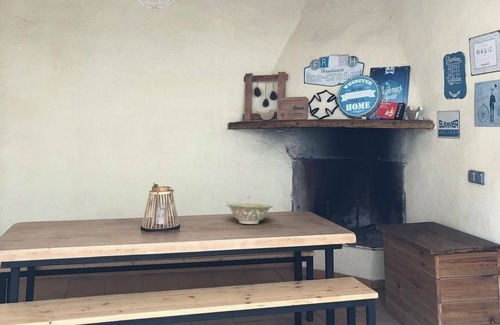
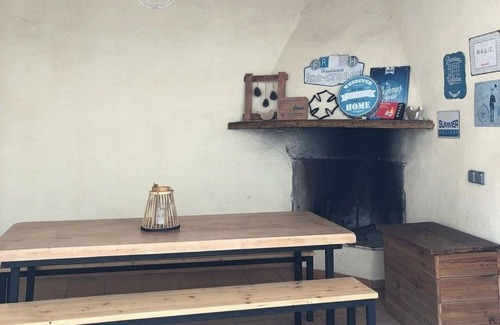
- decorative bowl (249, 213)
